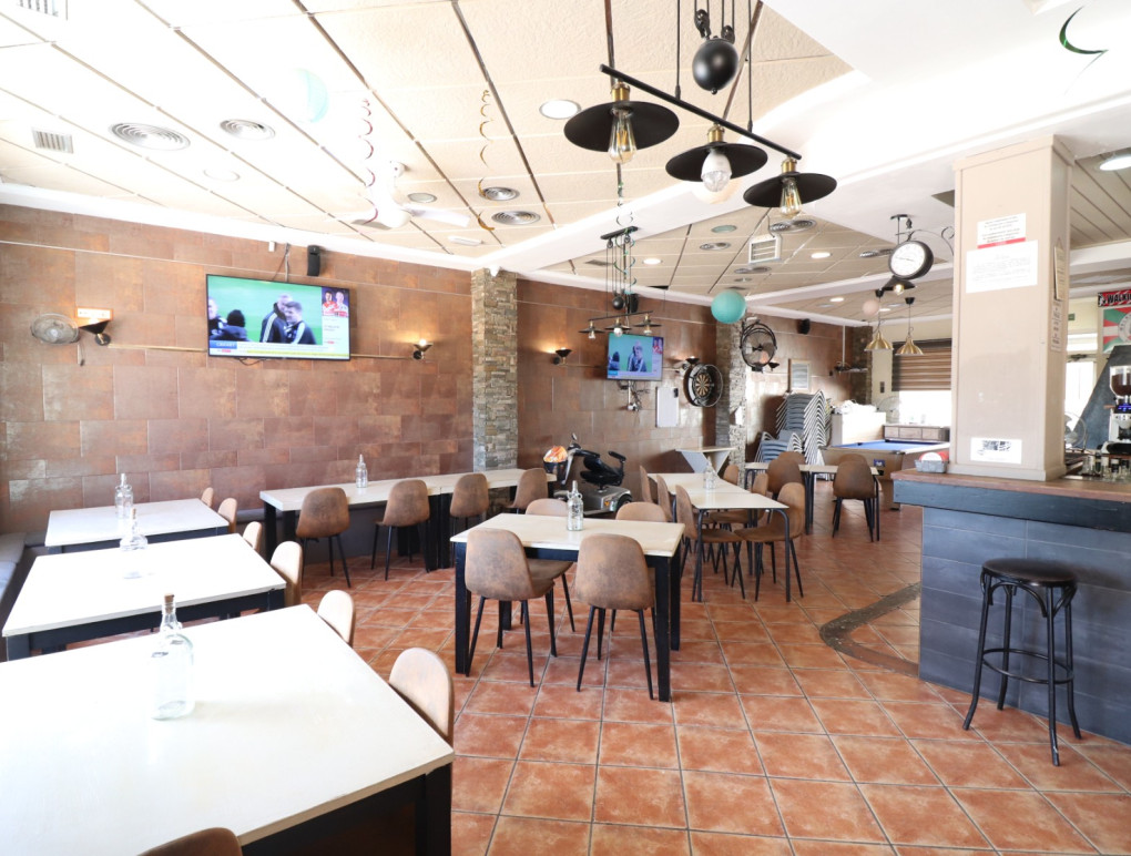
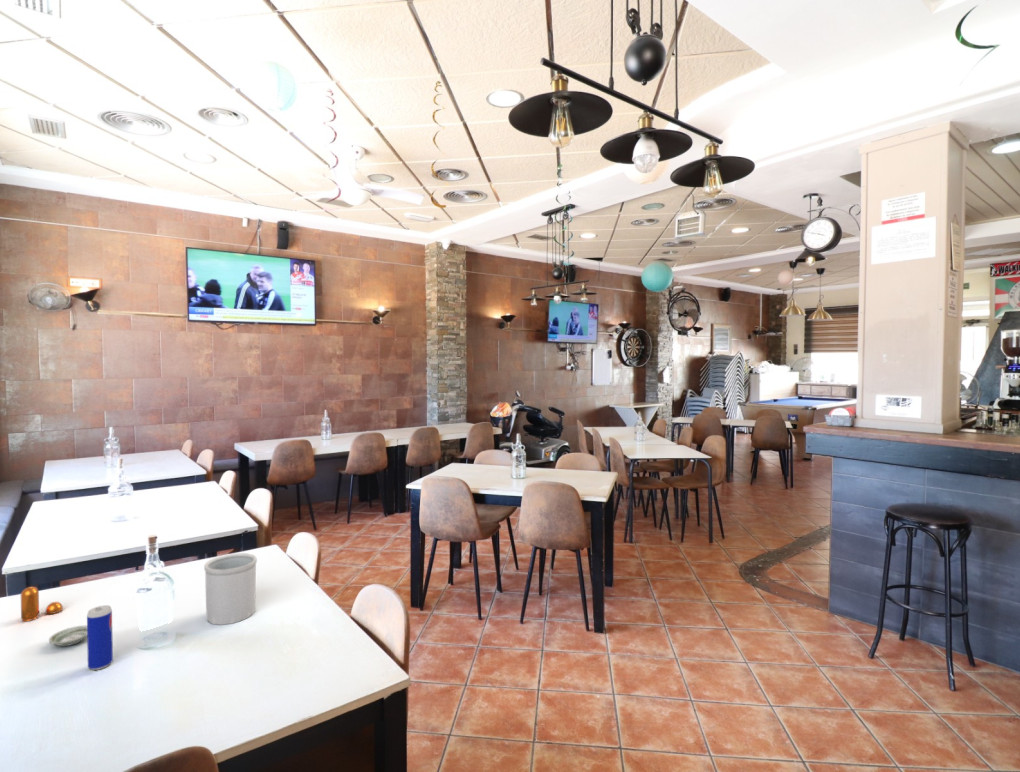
+ saucer (71, 637)
+ beverage can (100, 637)
+ pepper shaker (38, 599)
+ utensil holder (231, 587)
